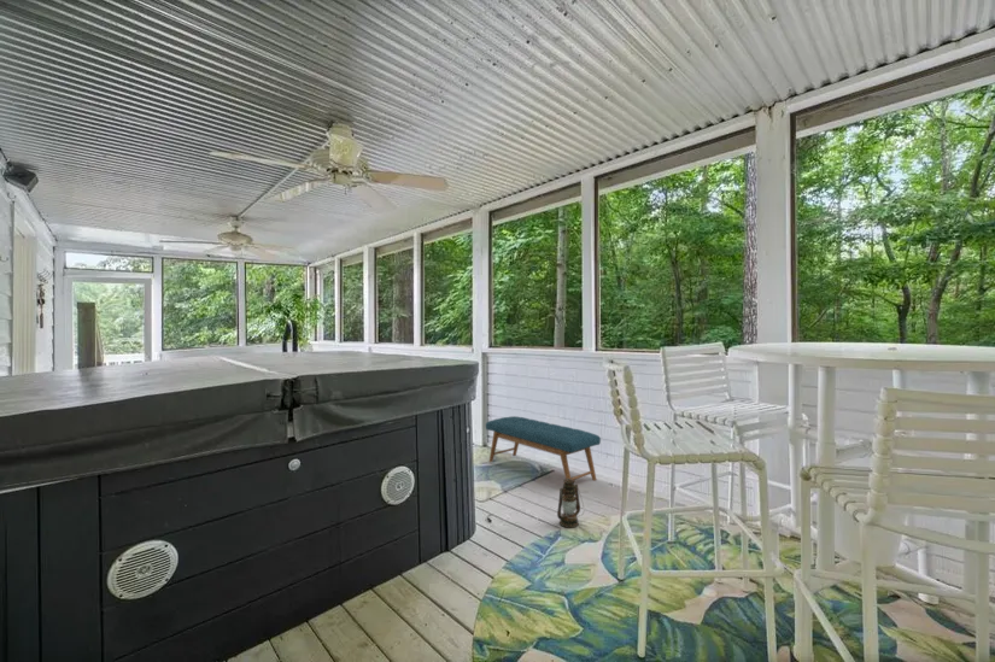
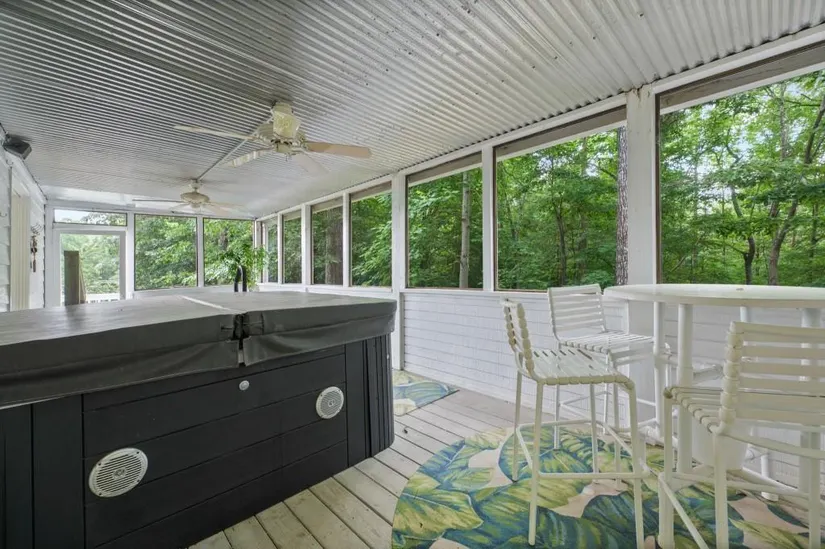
- bench (538, 447)
- lantern (569, 502)
